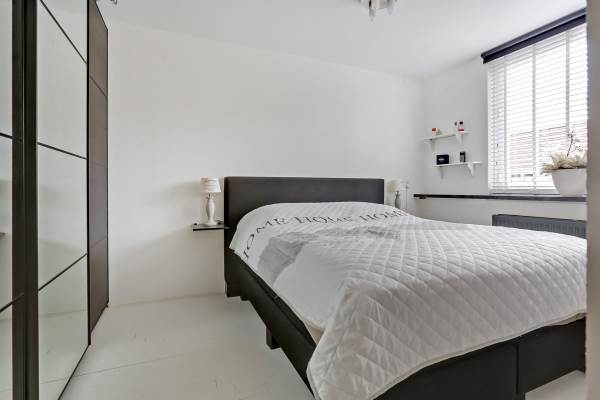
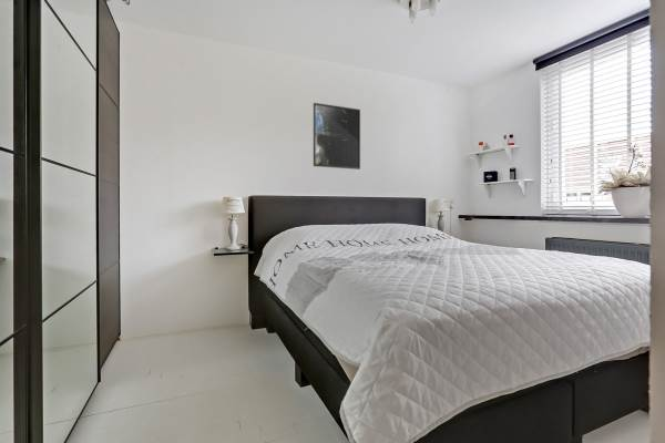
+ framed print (337, 136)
